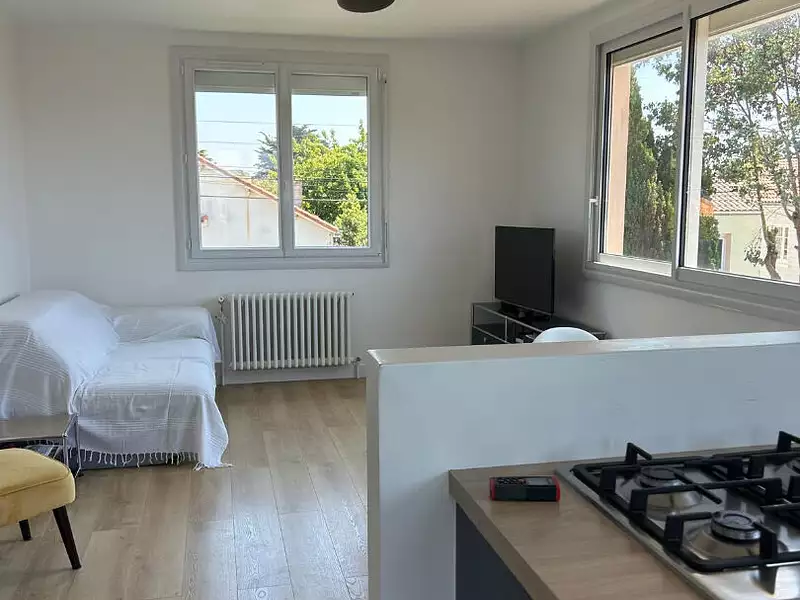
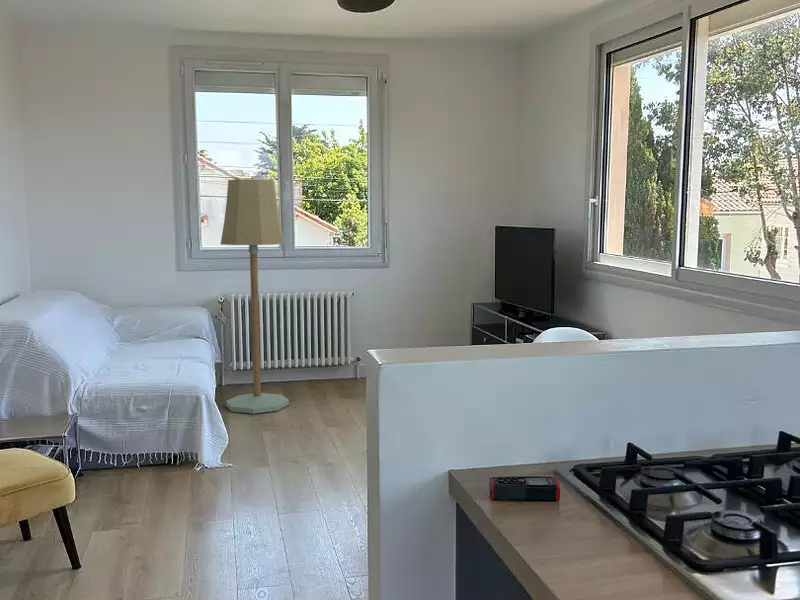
+ floor lamp (254, 294)
